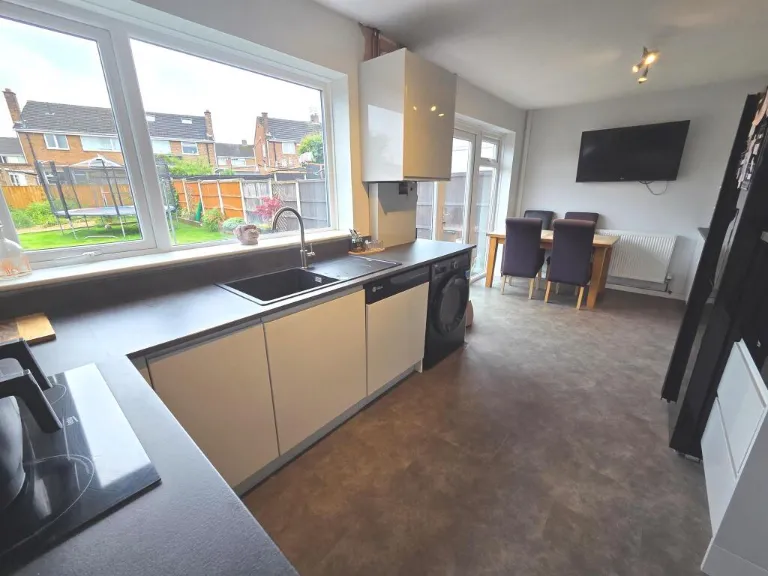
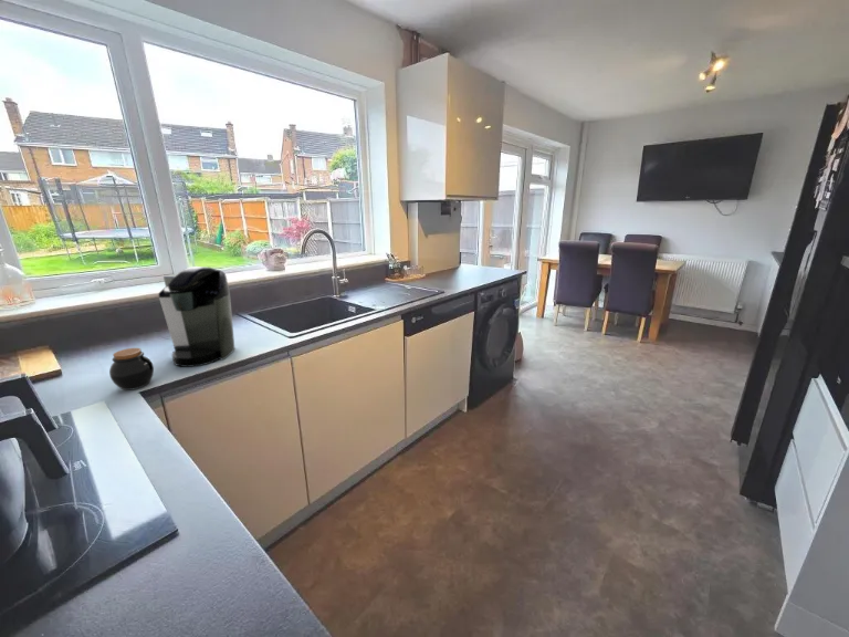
+ jar (132, 368)
+ coffee maker (185, 311)
